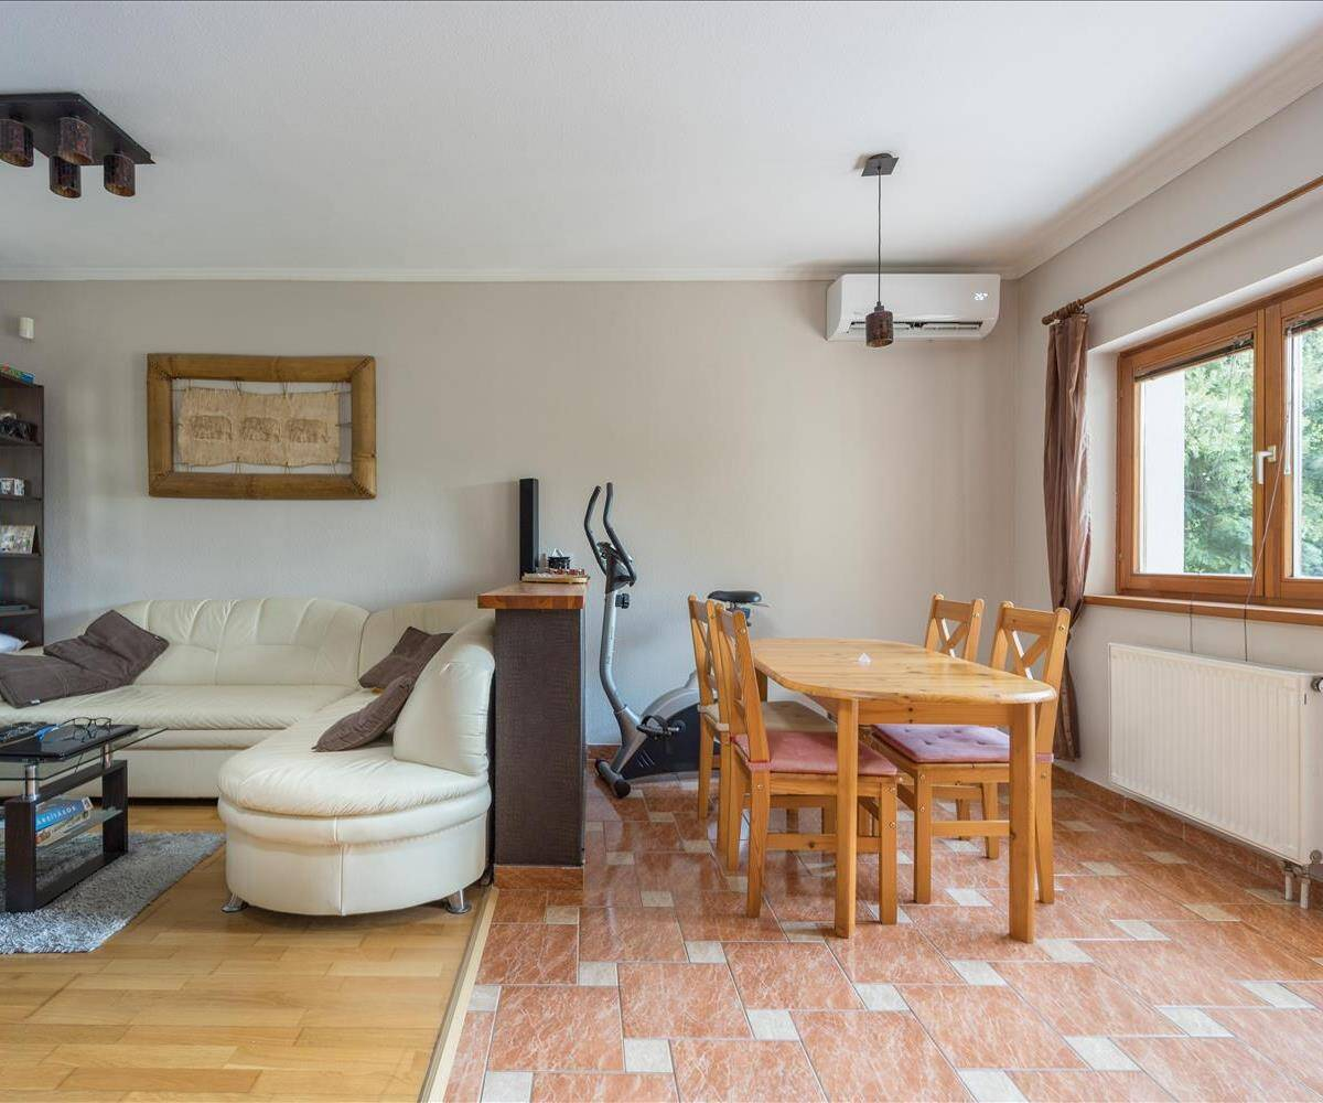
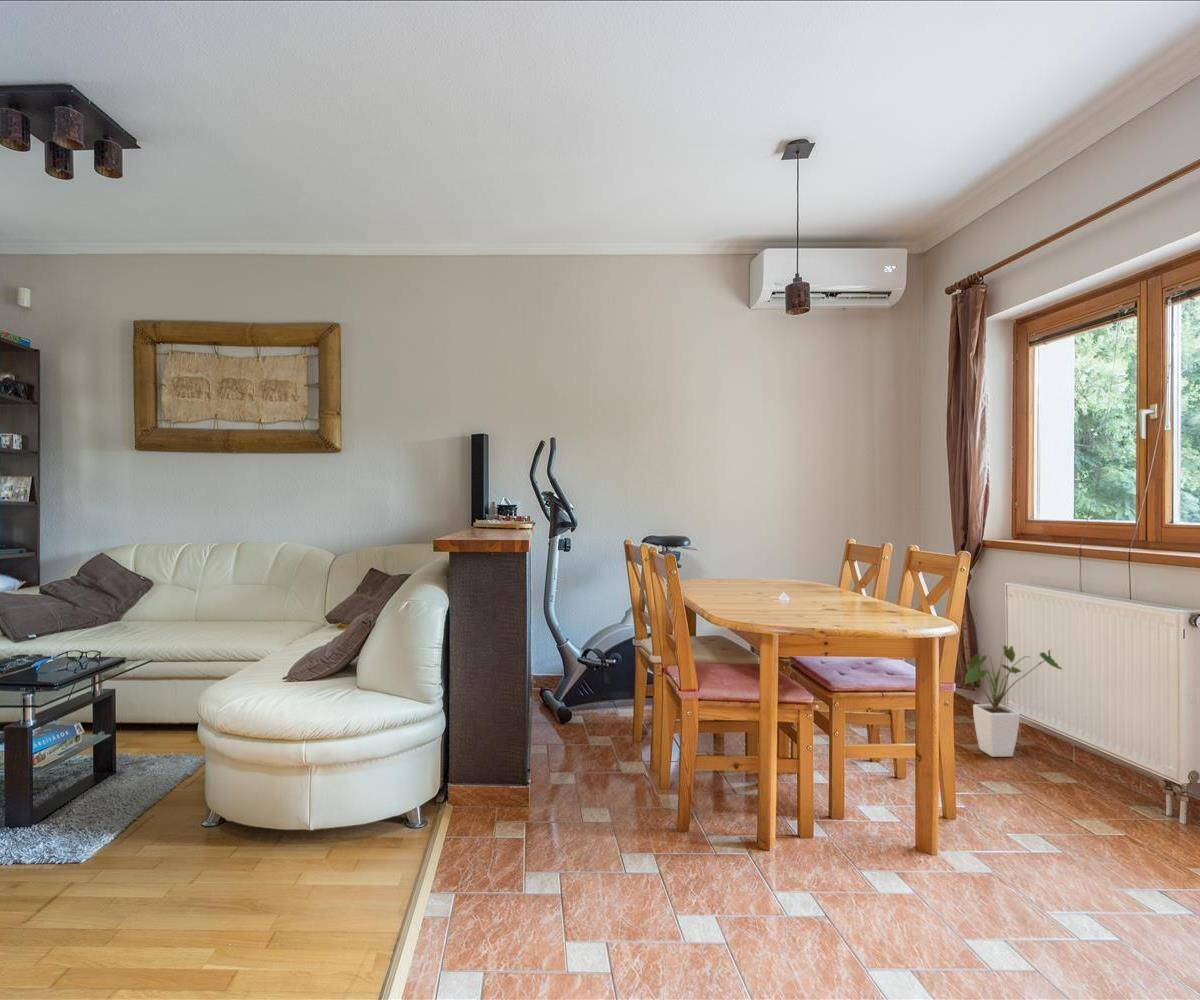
+ house plant (1001, 699)
